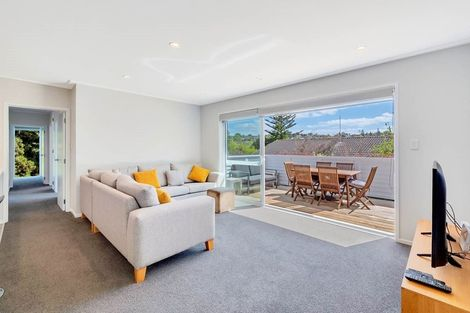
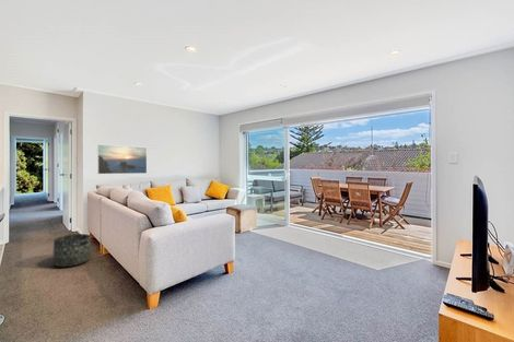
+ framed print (124, 160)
+ basket (72, 250)
